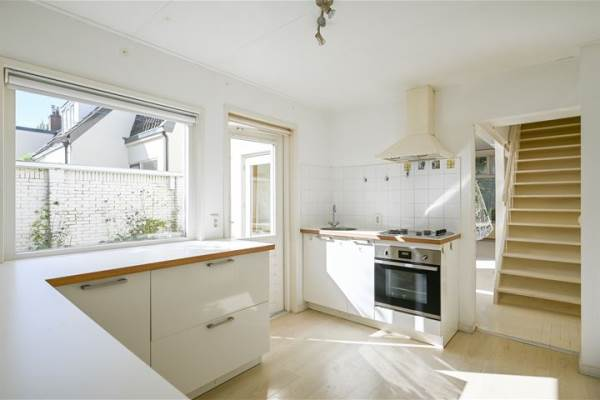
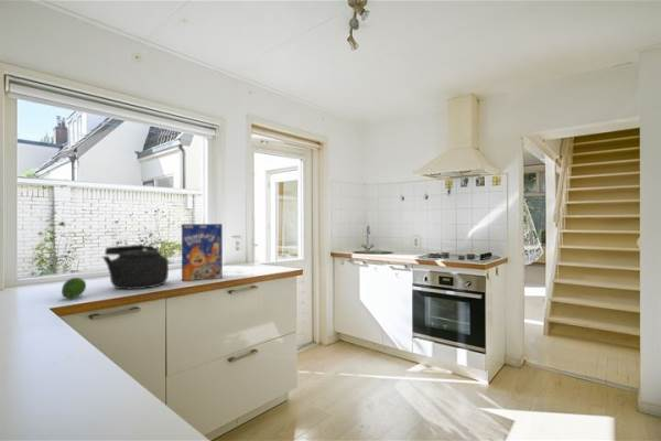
+ cereal box (202, 250)
+ kettle (138, 265)
+ fruit (73, 288)
